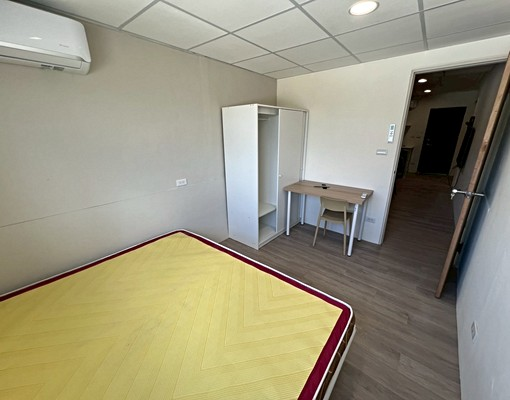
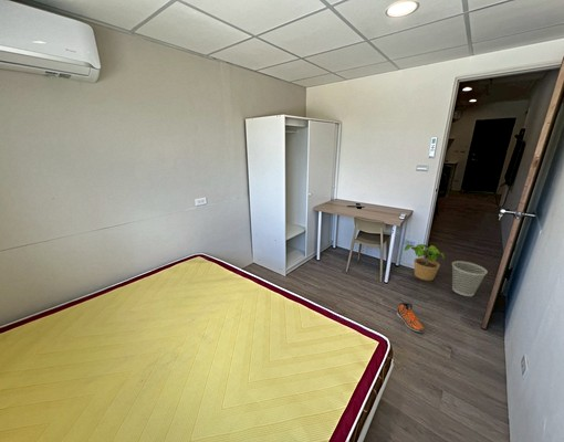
+ wastebasket (466, 278)
+ potted plant (420, 261)
+ sneaker (409, 315)
